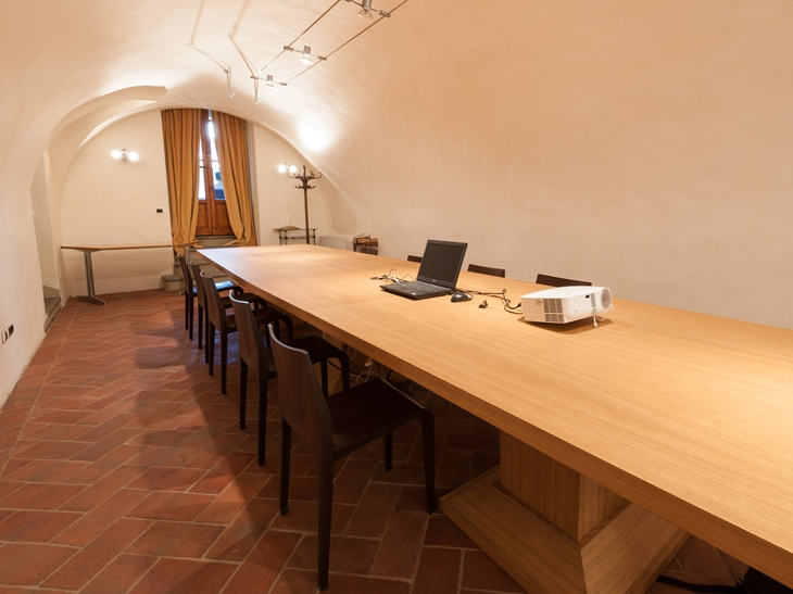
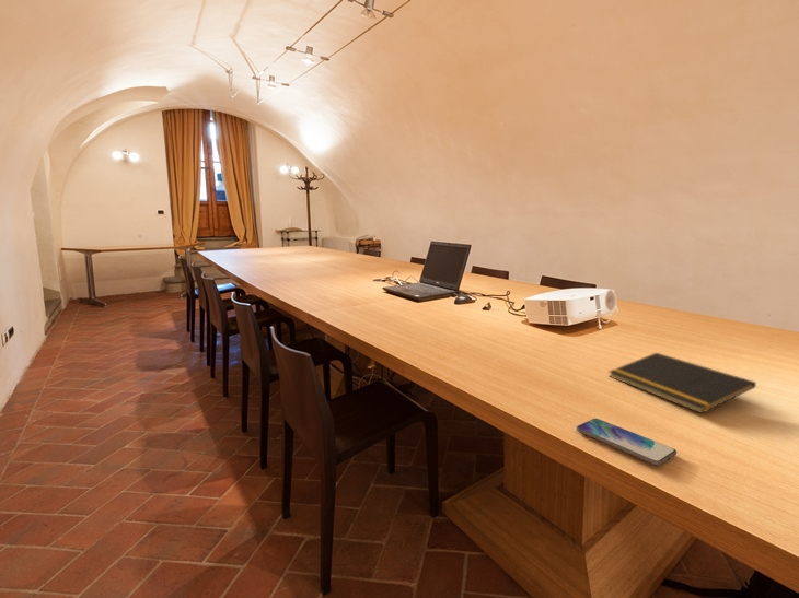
+ notepad (675, 378)
+ smartphone (623, 439)
